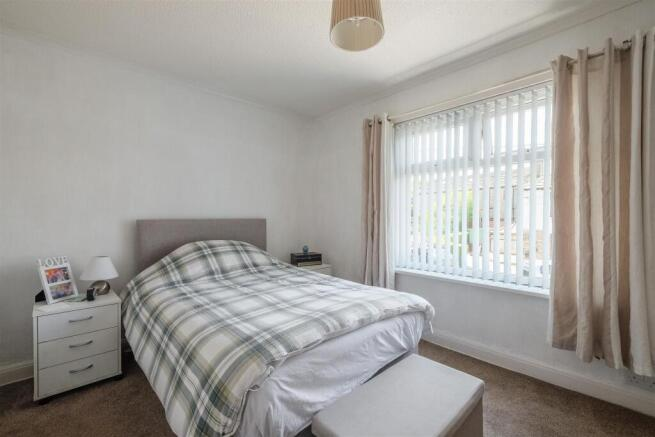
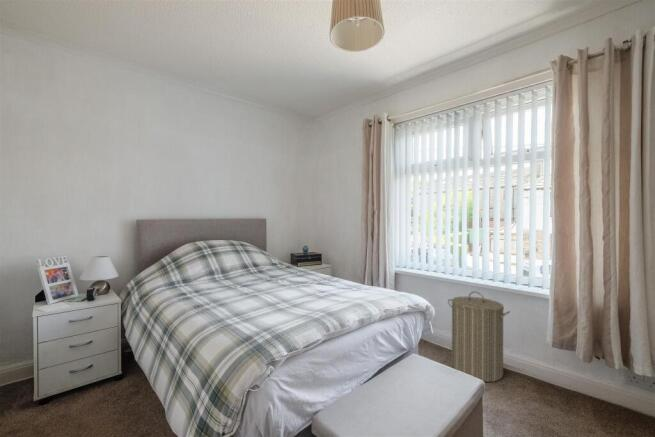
+ laundry hamper (476, 330)
